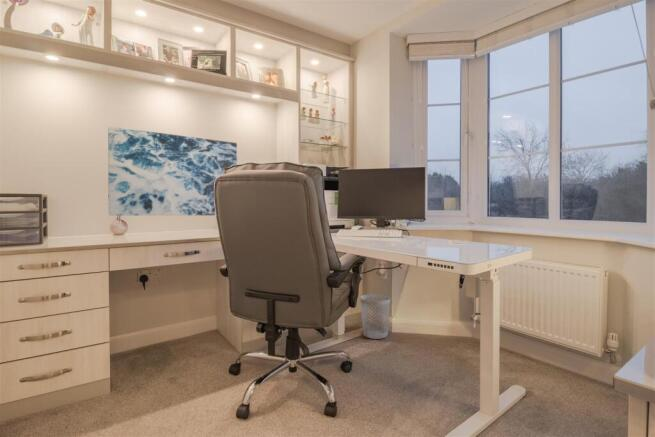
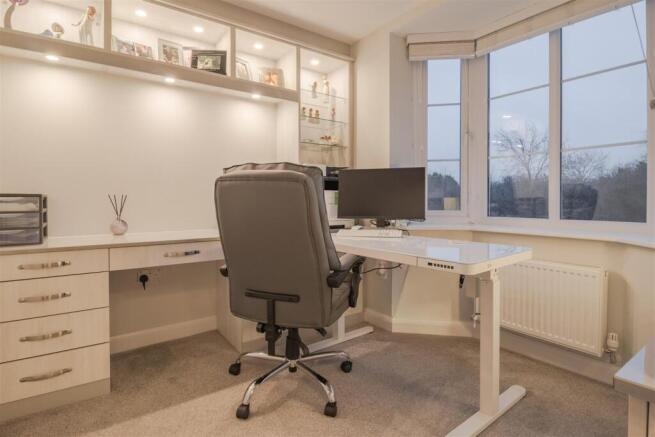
- wall art (178, 175)
- wastebasket (375, 316)
